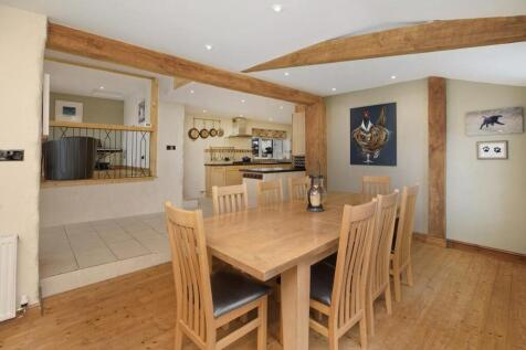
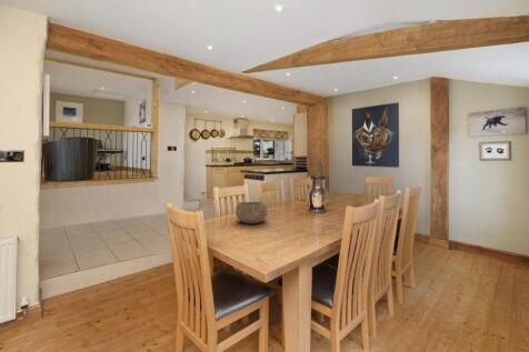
+ bowl (251, 212)
